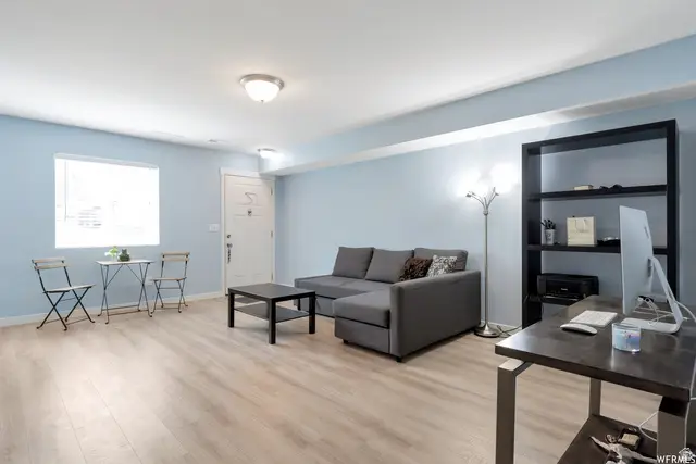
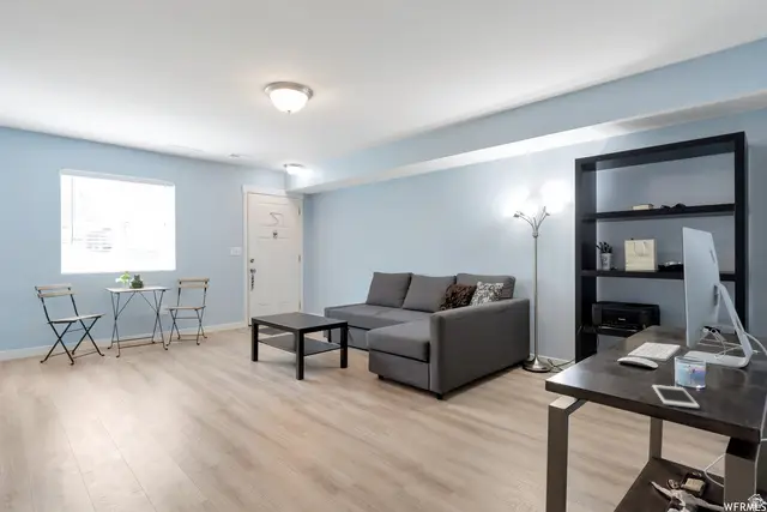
+ cell phone (674, 394)
